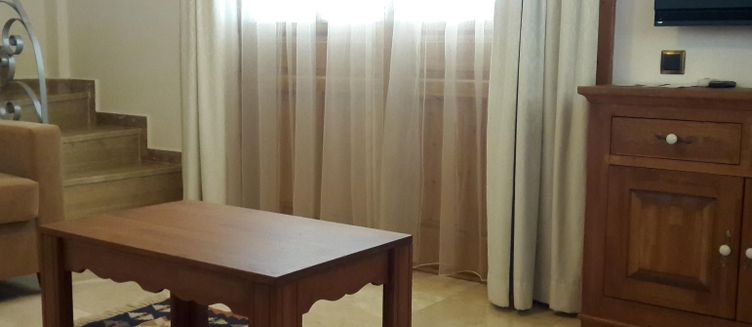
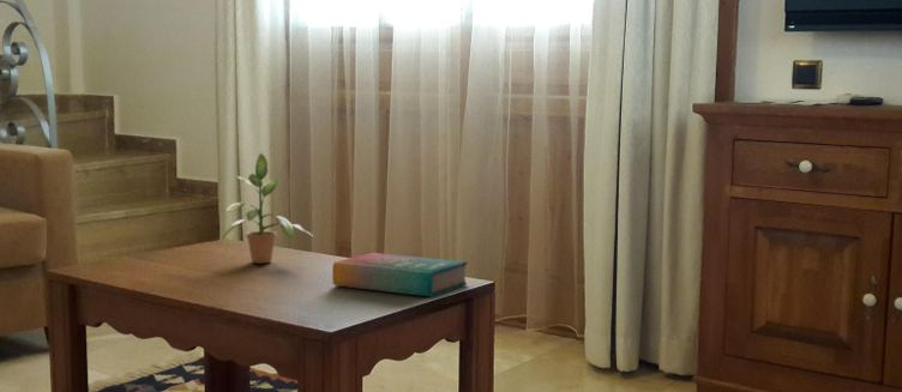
+ book (399, 273)
+ potted plant (261, 206)
